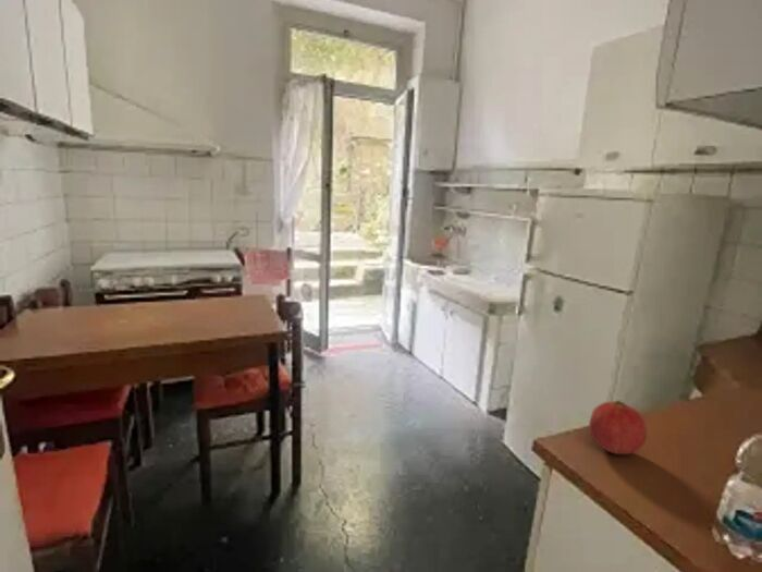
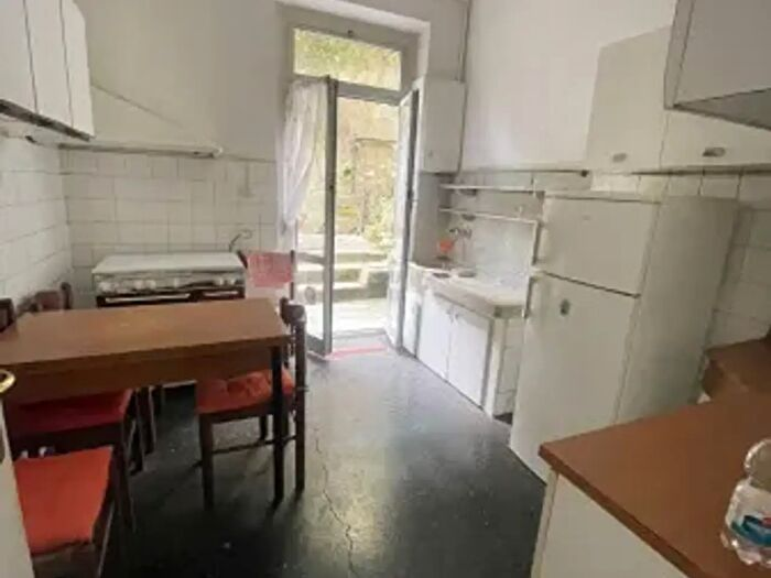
- fruit (616, 425)
